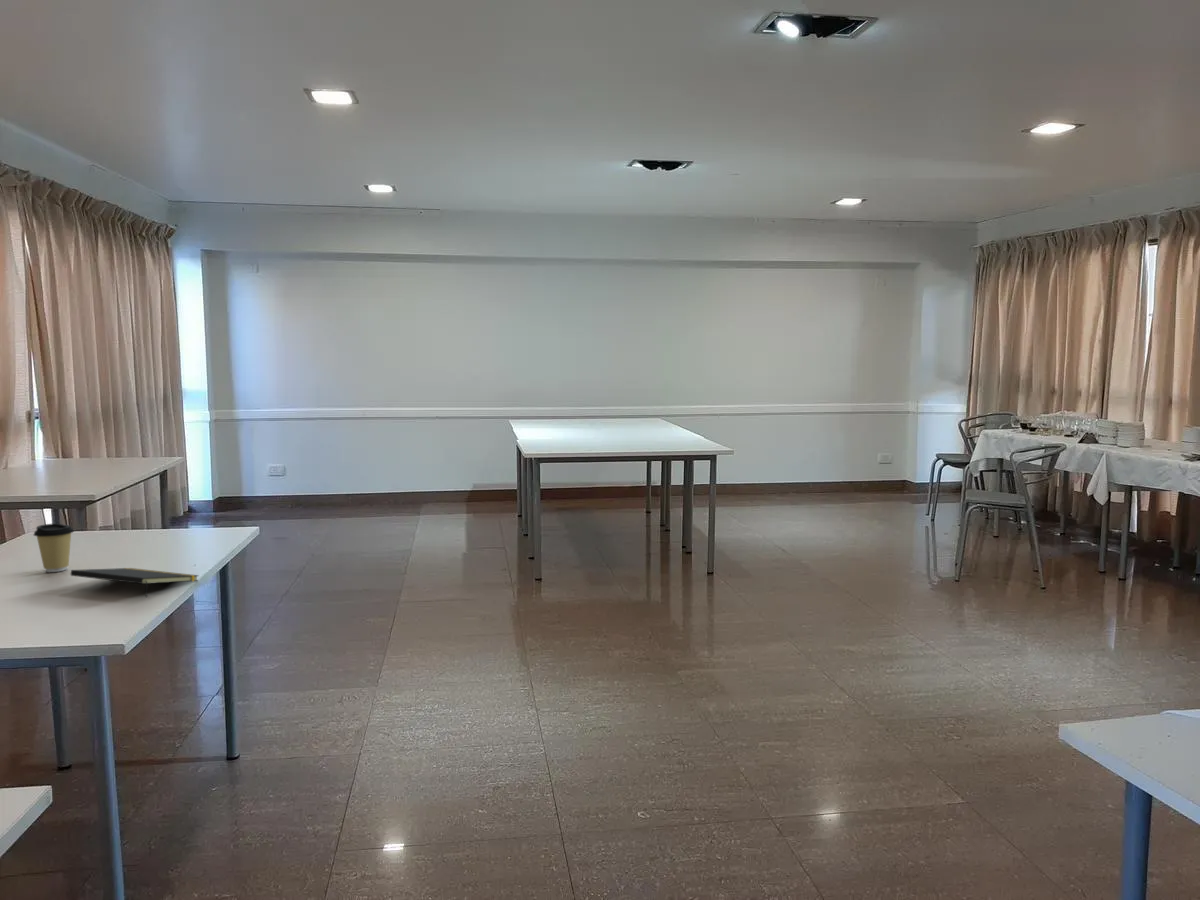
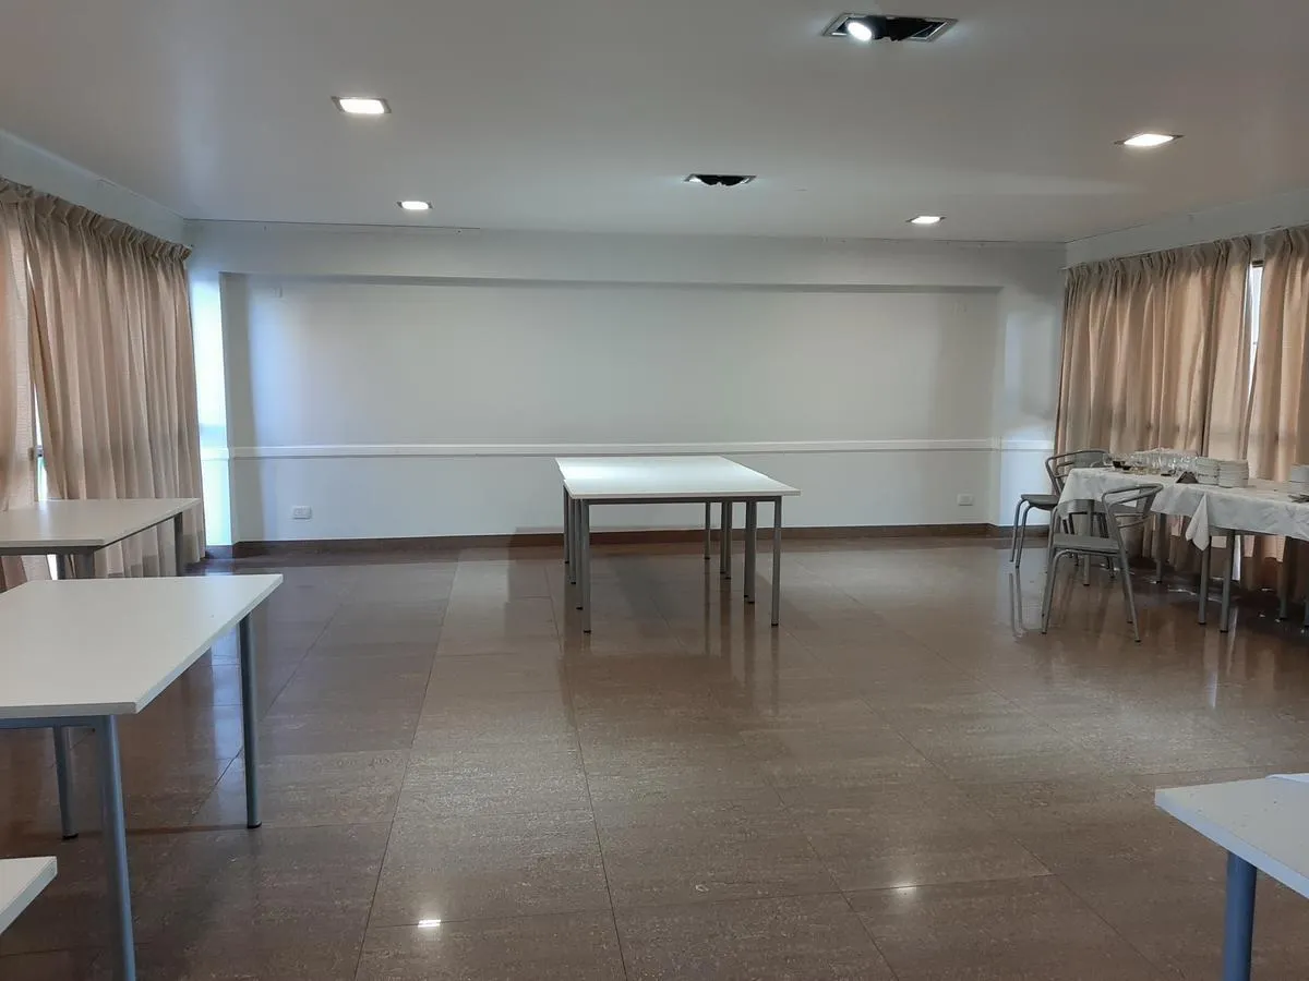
- coffee cup (54, 547)
- notepad (135, 575)
